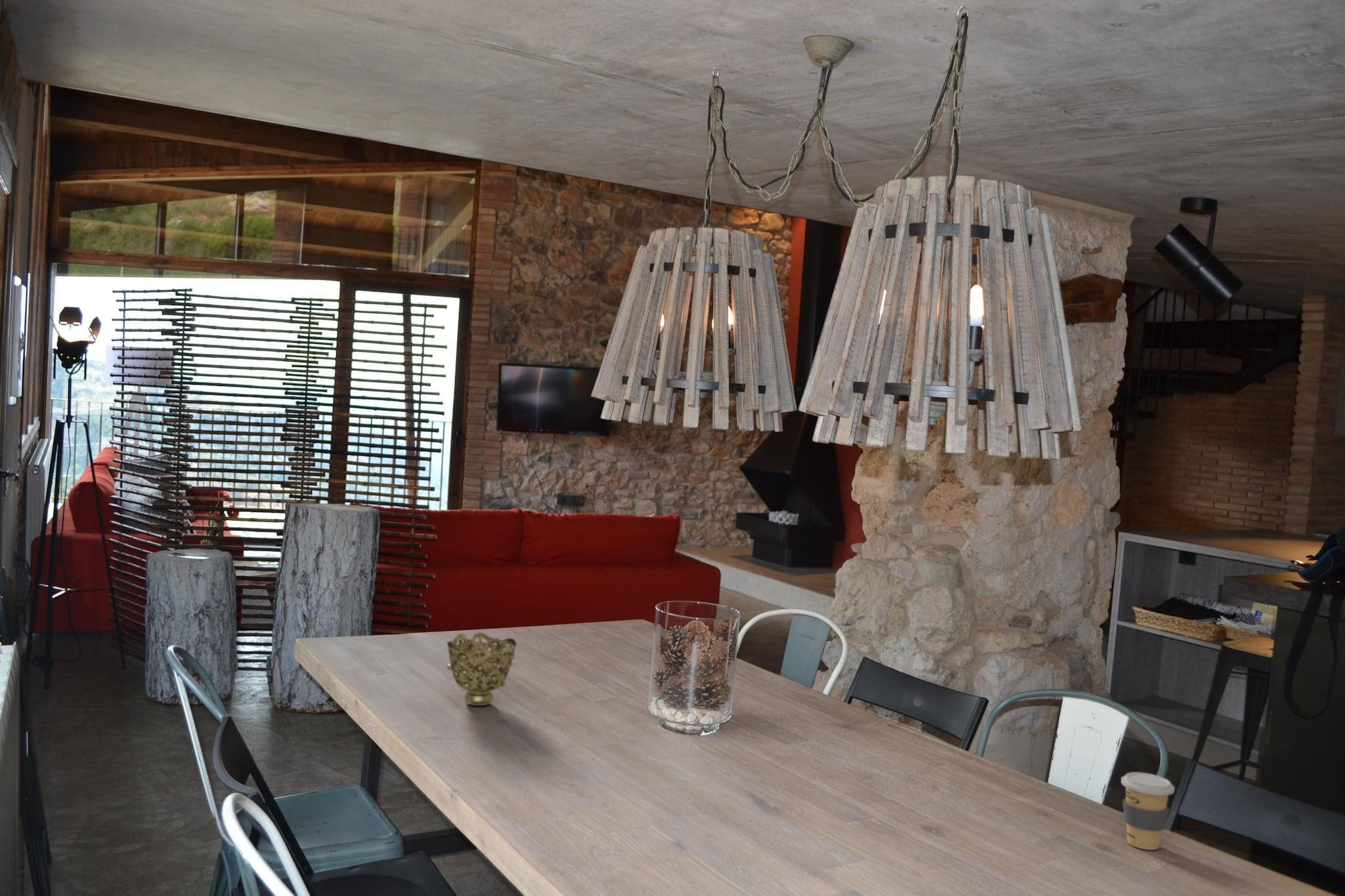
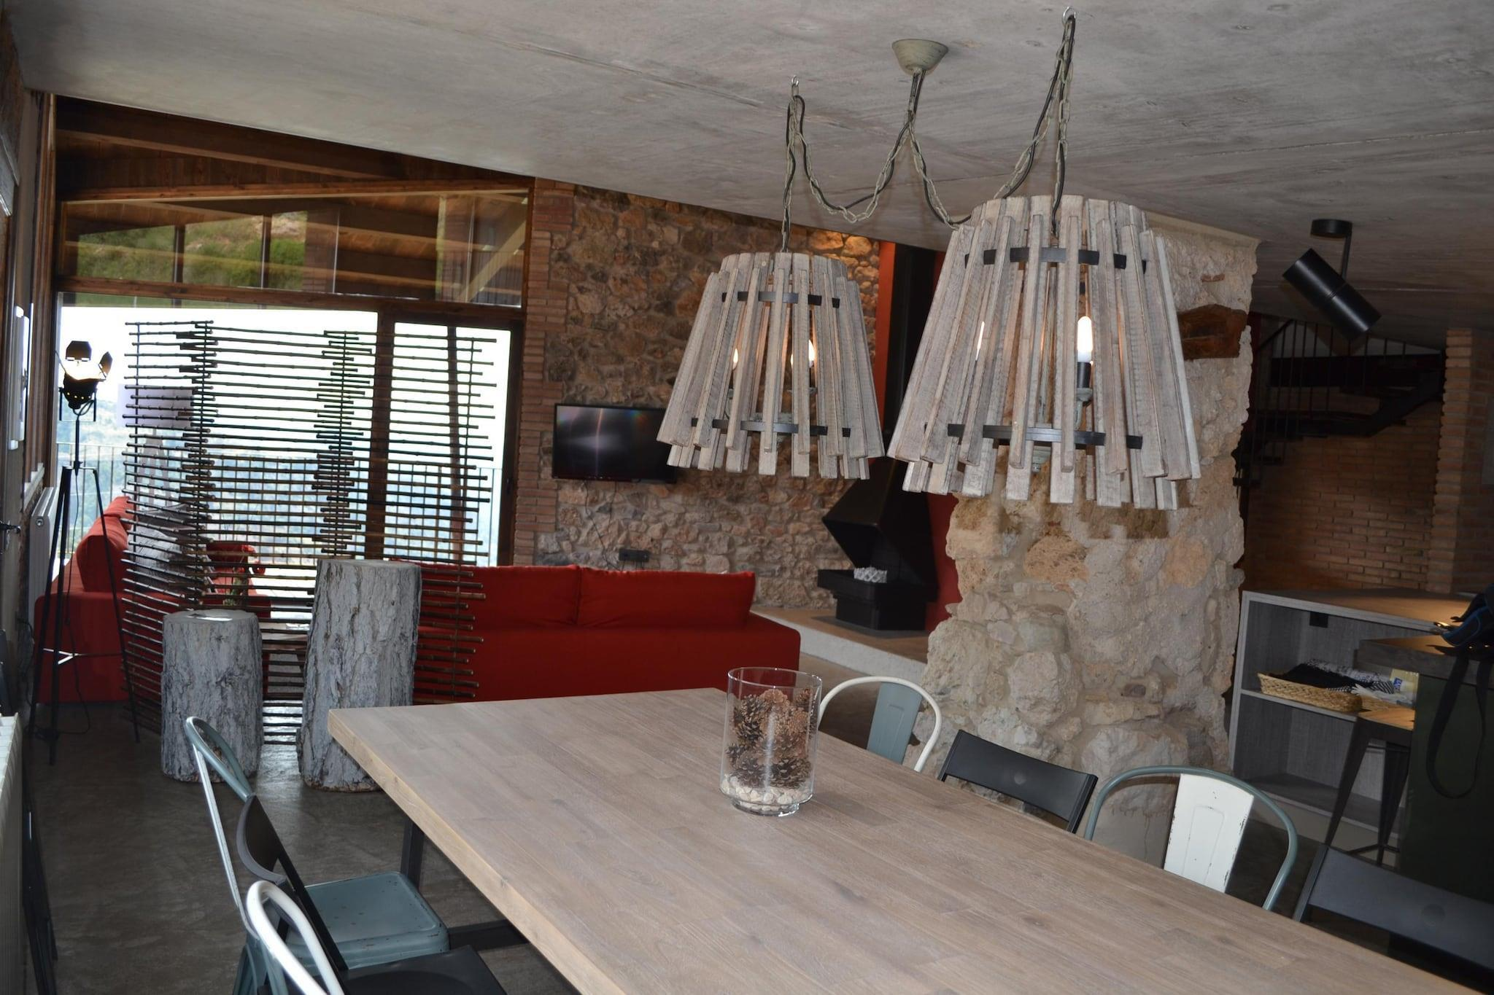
- decorative bowl (480, 671)
- coffee cup (1145, 811)
